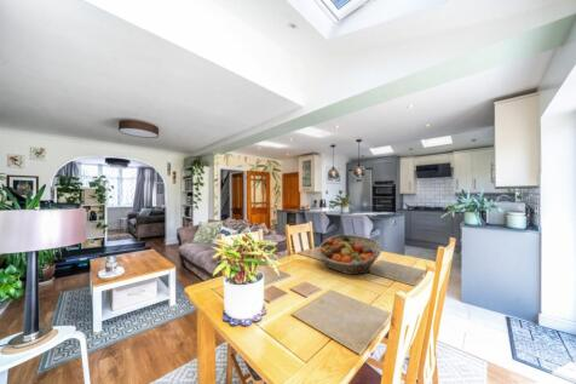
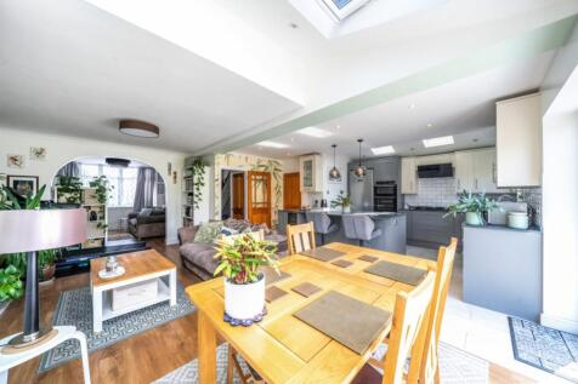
- fruit basket (347, 252)
